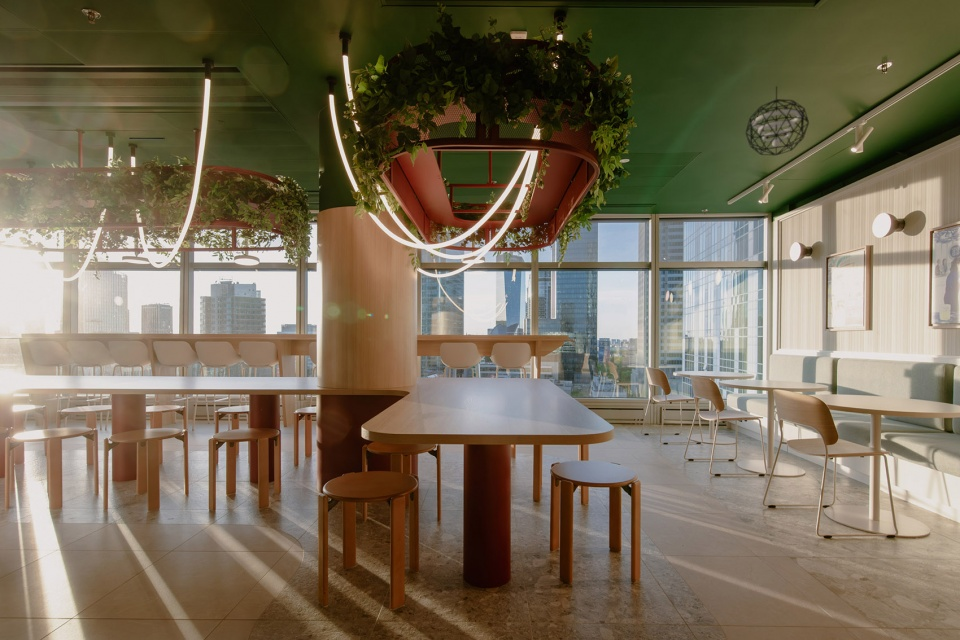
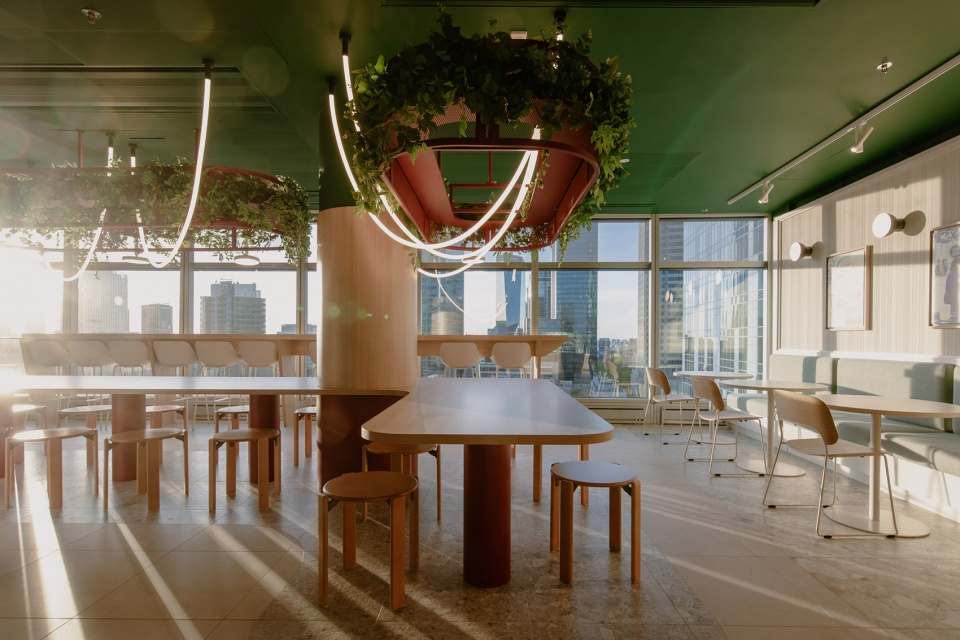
- pendant light (776, 120)
